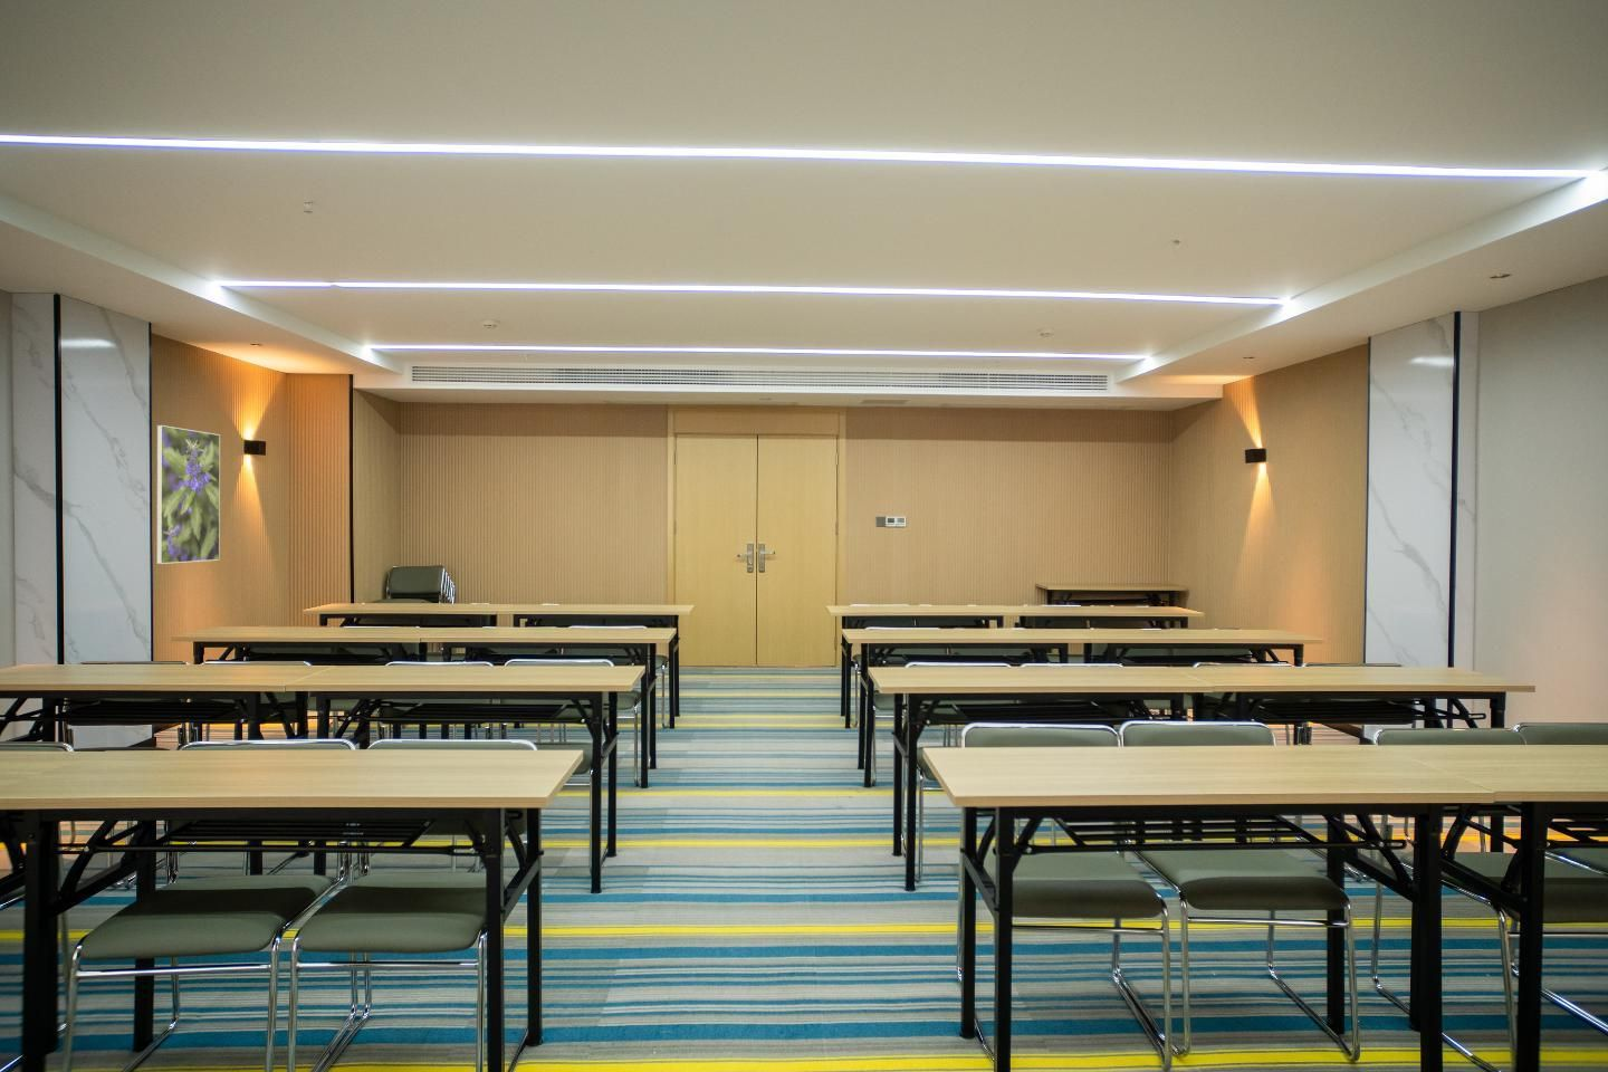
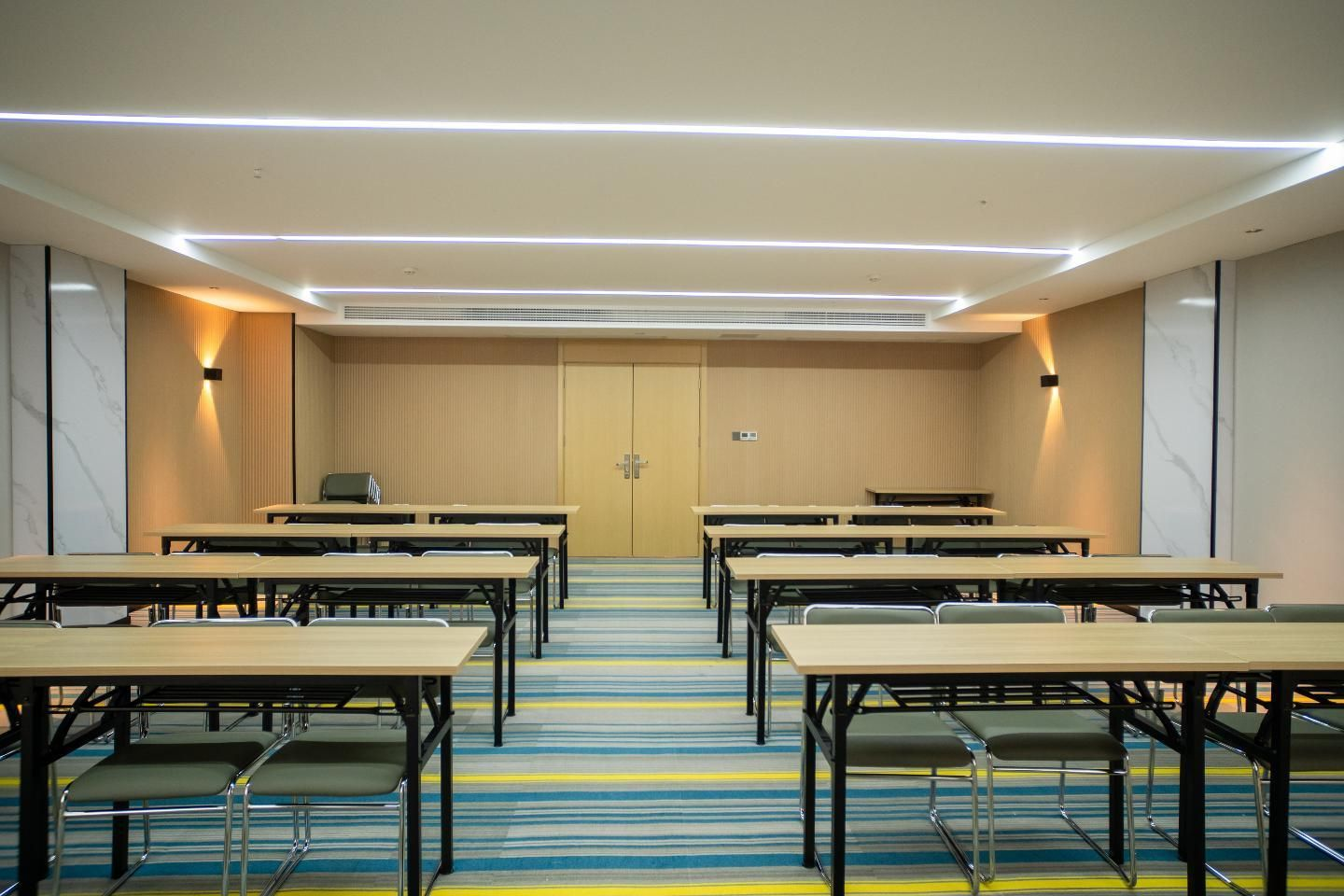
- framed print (190, 495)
